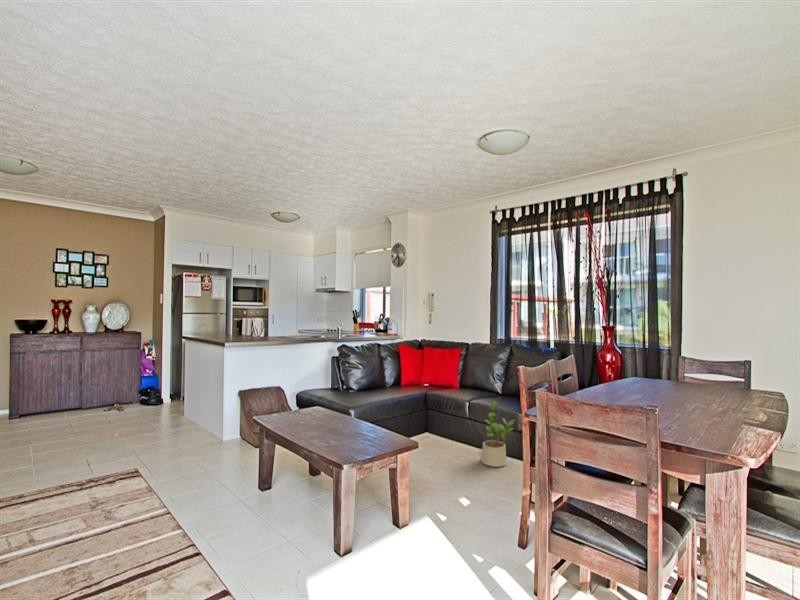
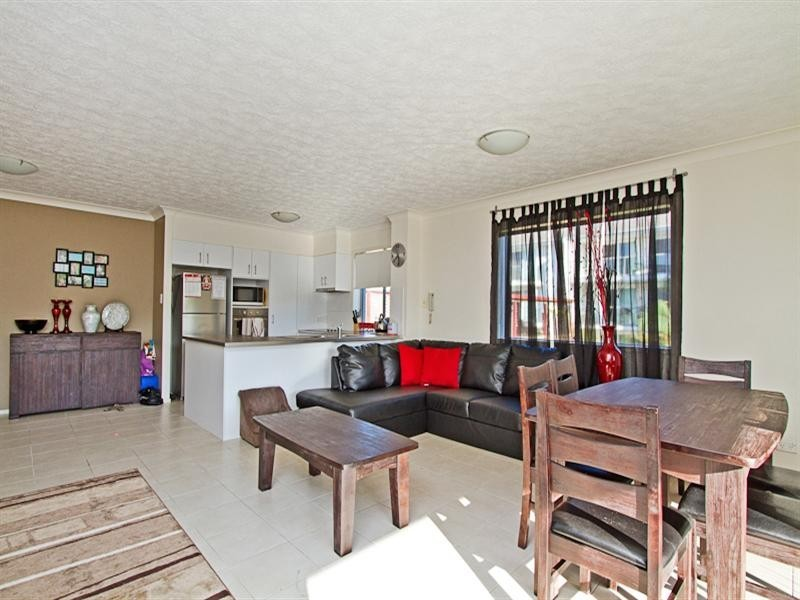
- potted plant (497, 431)
